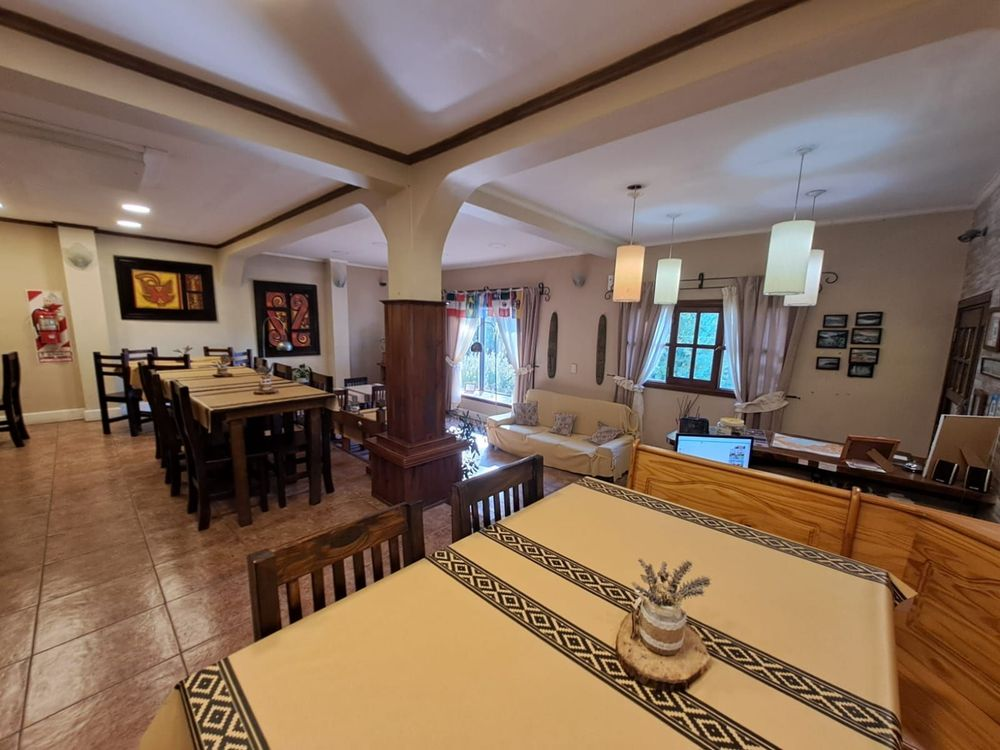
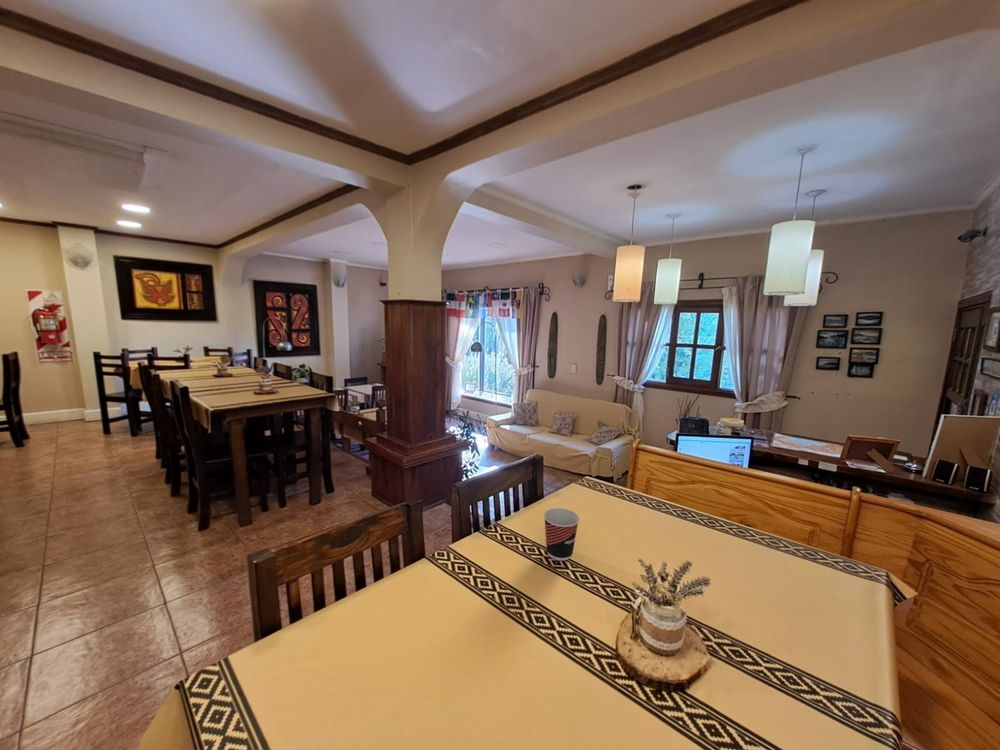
+ cup (560, 534)
